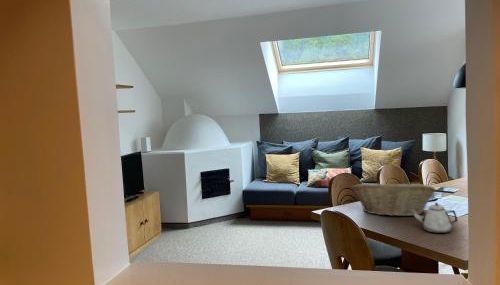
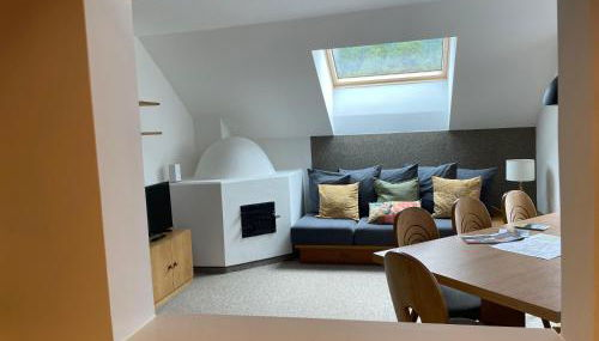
- teapot (434, 216)
- fruit basket (391, 195)
